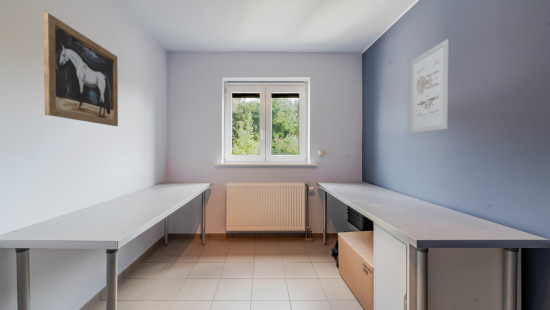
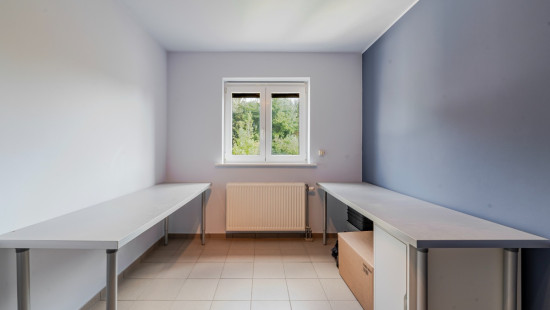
- wall art (87, 80)
- wall art (427, 91)
